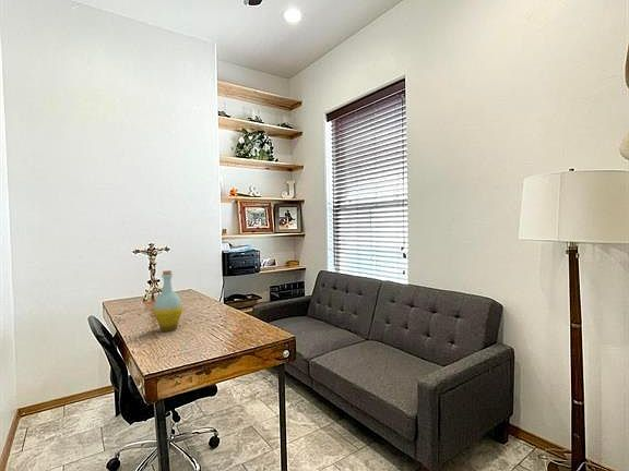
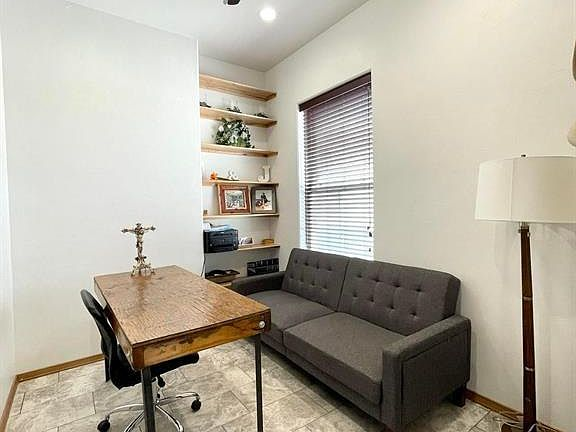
- bottle (167, 300)
